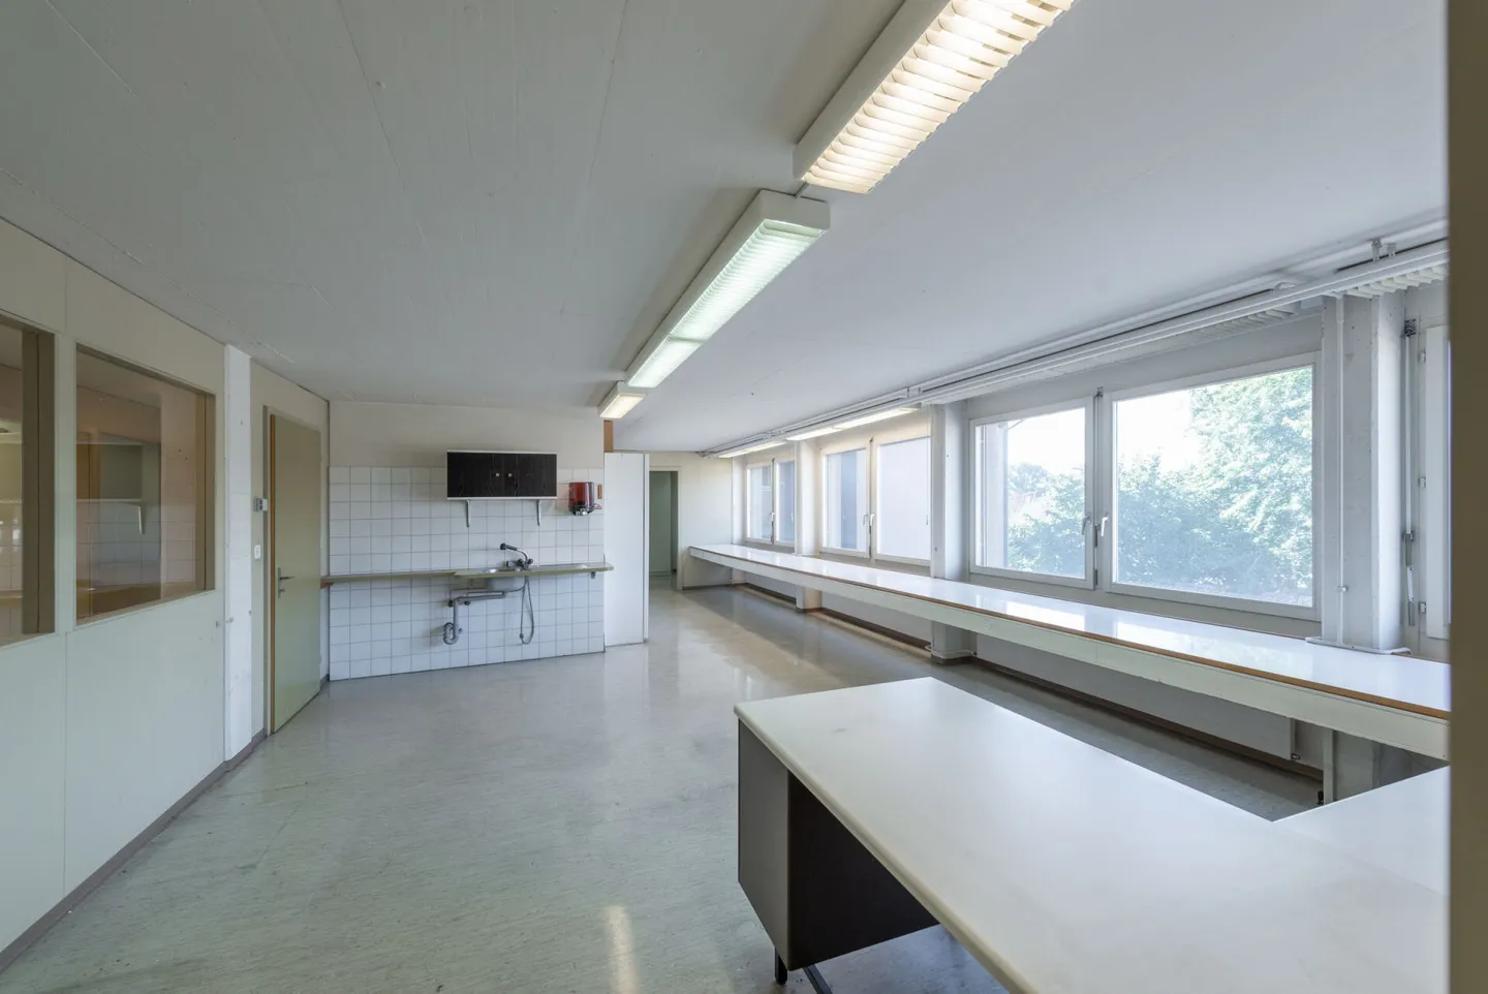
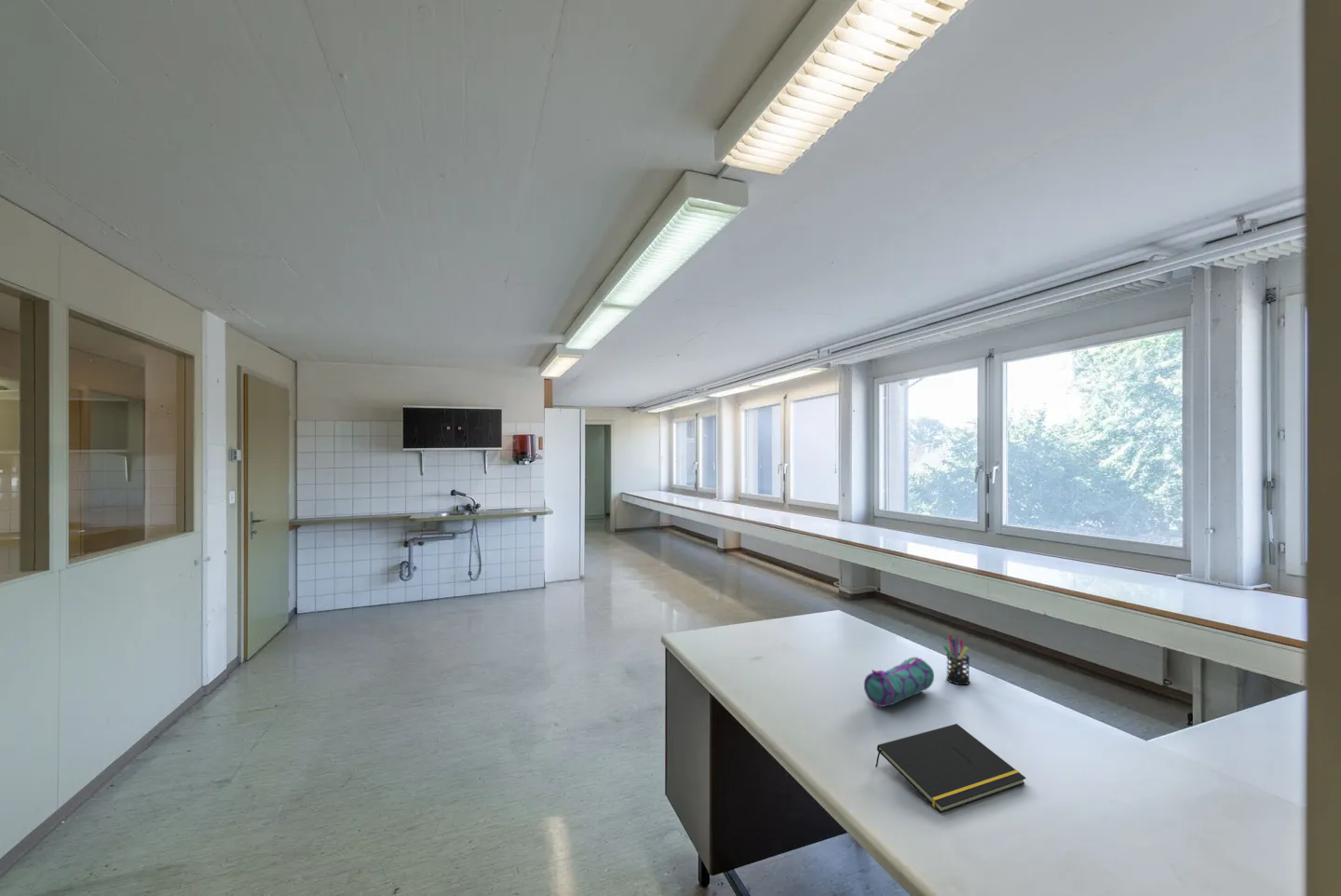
+ pencil case (899, 680)
+ notepad (949, 763)
+ pen holder (955, 658)
